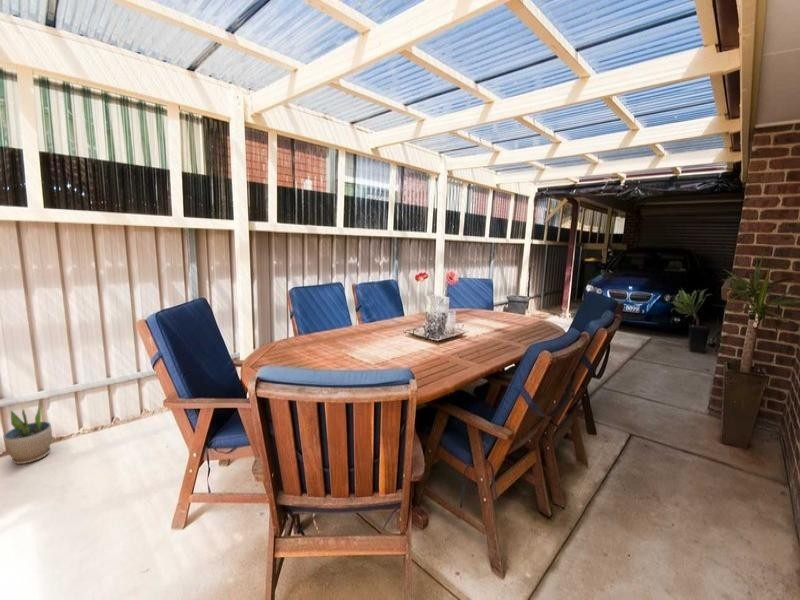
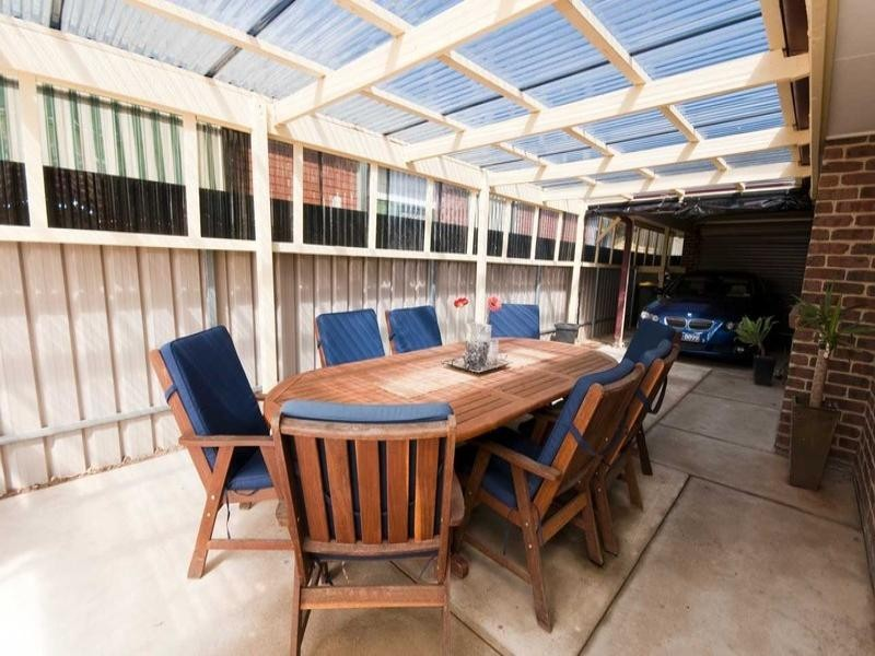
- potted plant (27, 428)
